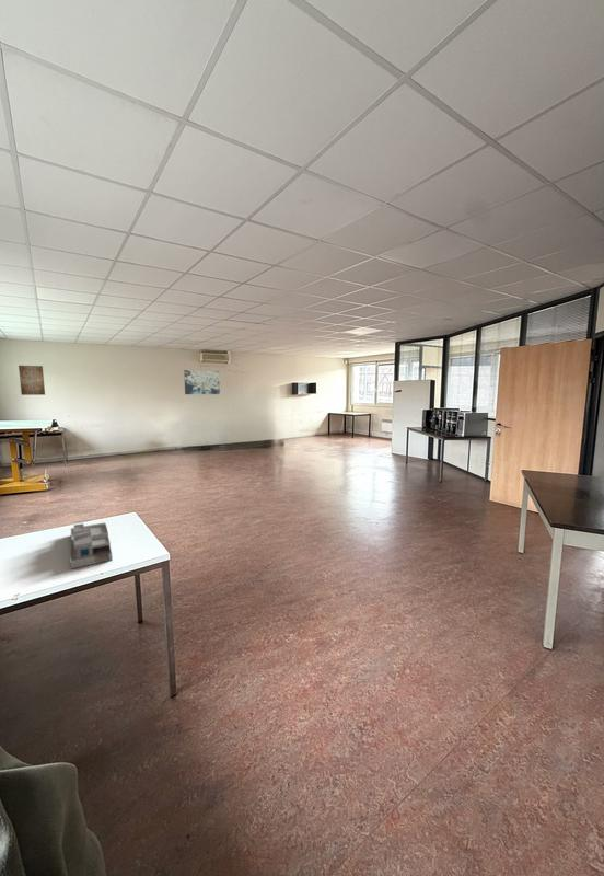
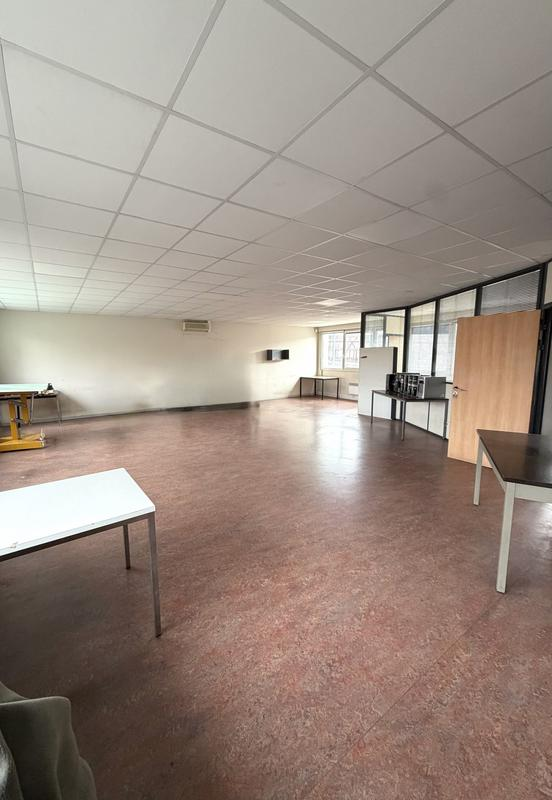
- desk organizer (89, 538)
- wall art (202, 382)
- wall art (32, 380)
